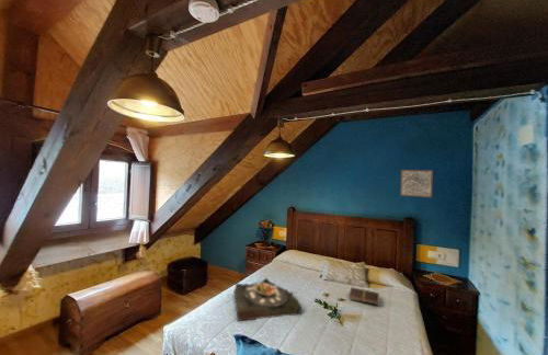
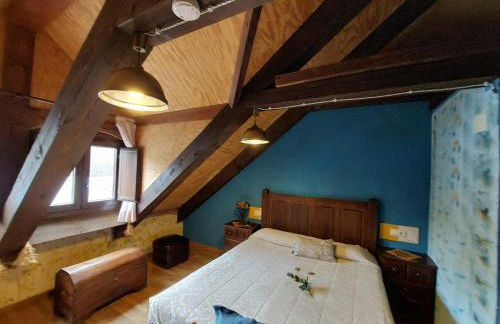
- book (364, 296)
- wall art (415, 183)
- serving tray (264, 291)
